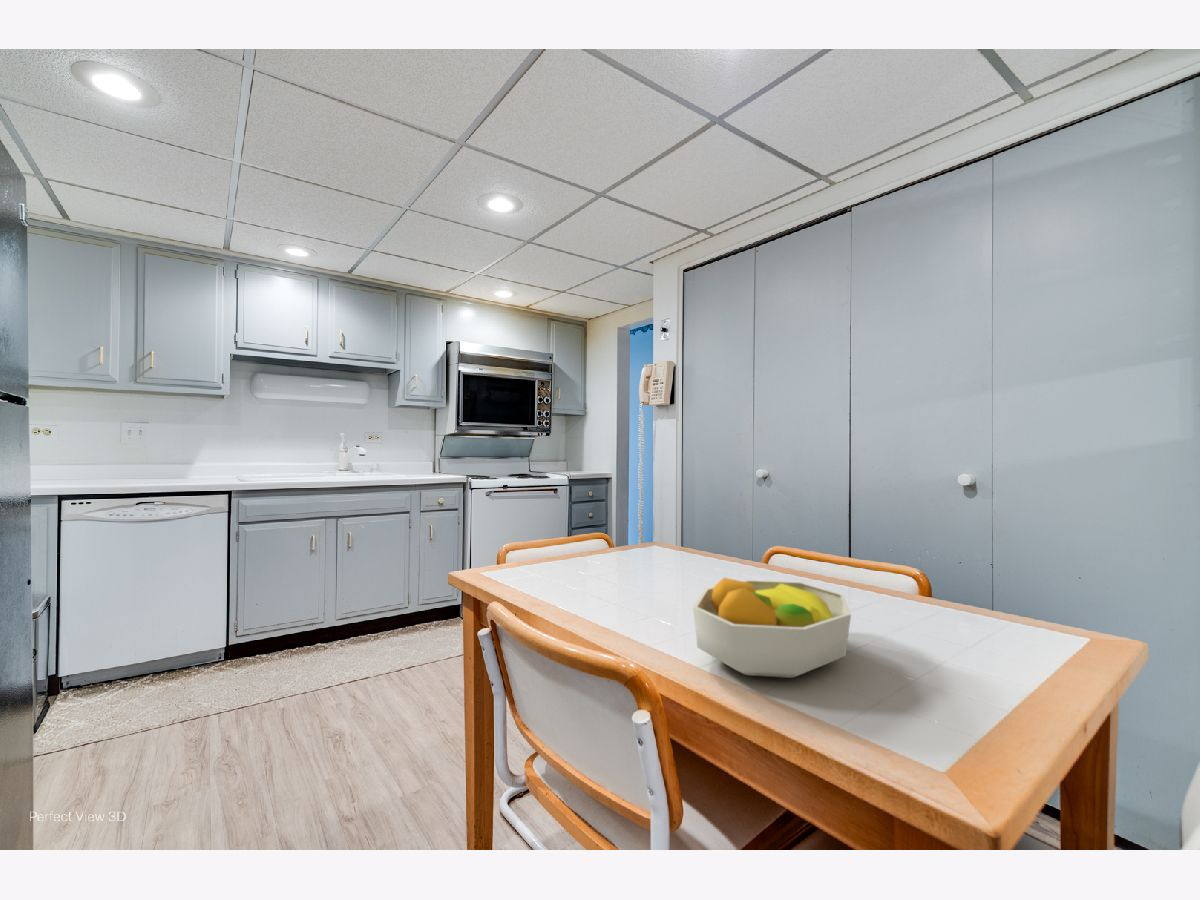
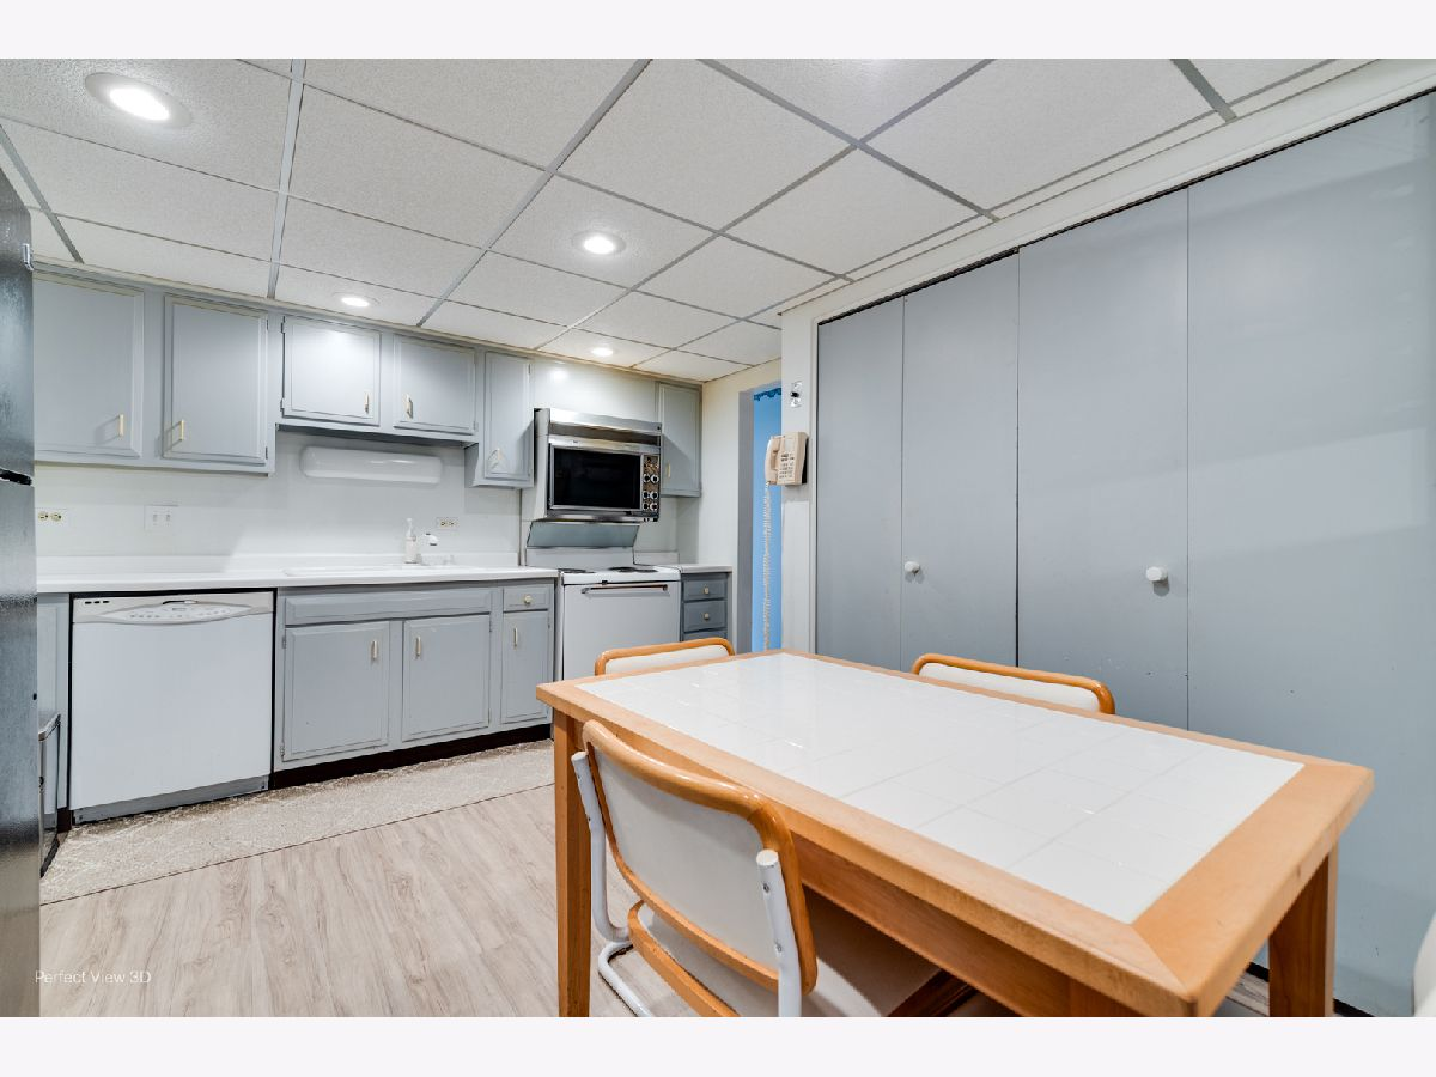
- fruit bowl (771, 614)
